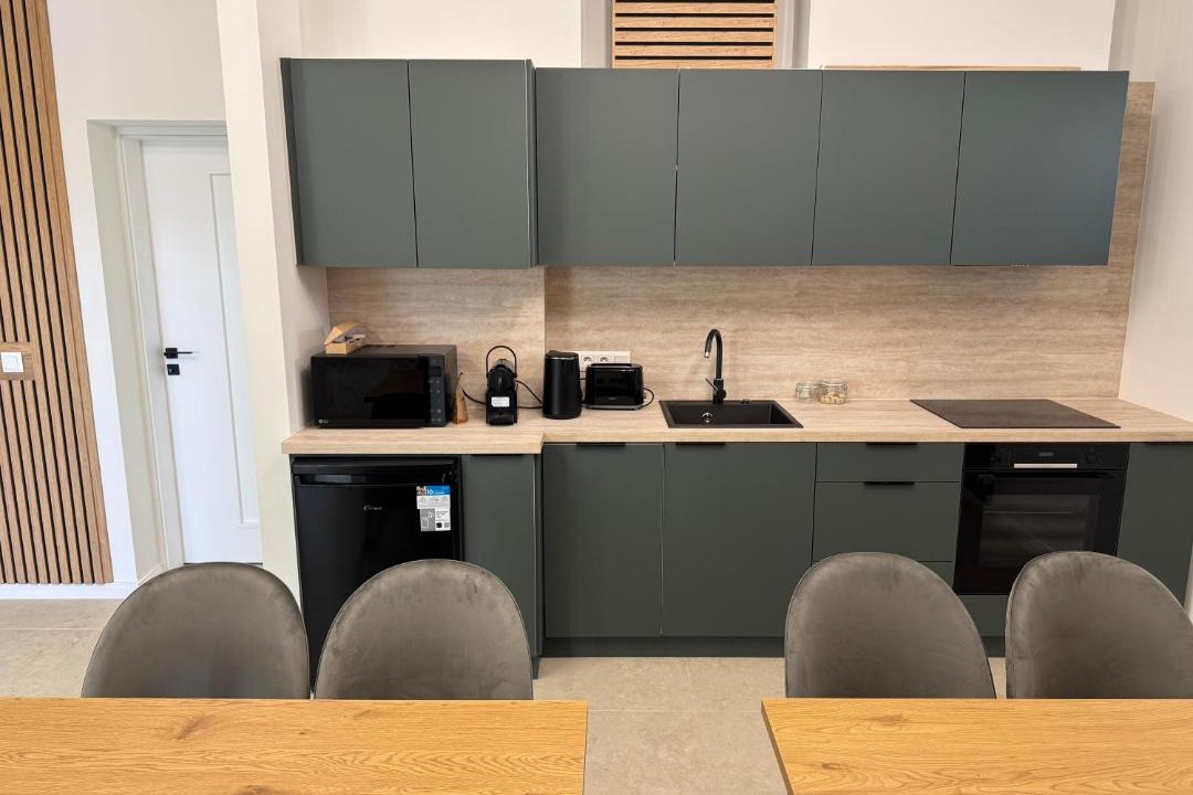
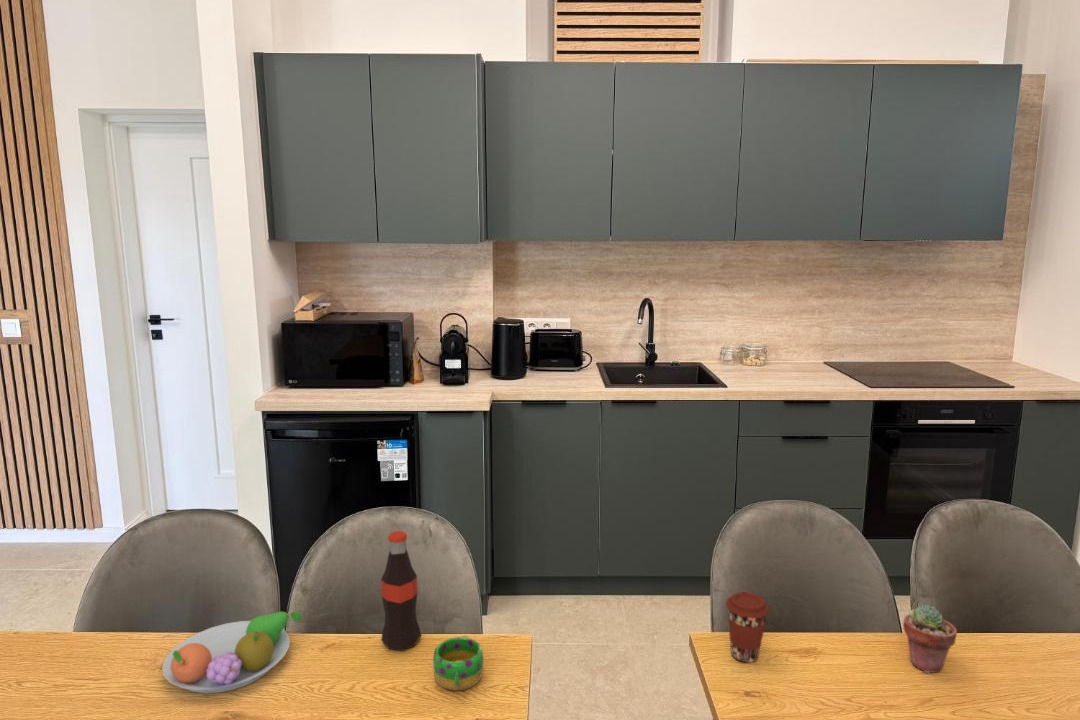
+ potted succulent (928, 635)
+ mug (458, 667)
+ coffee cup (746, 627)
+ fruit bowl (232, 641)
+ bottle (399, 587)
